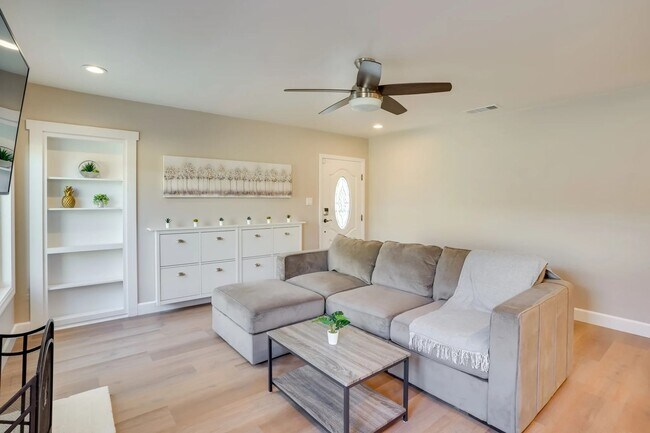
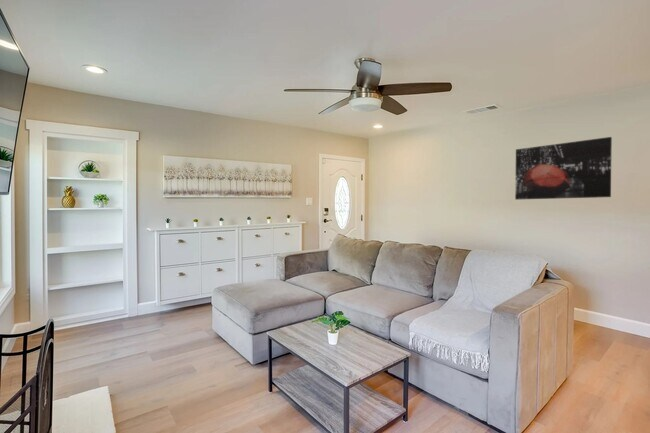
+ wall art (559, 171)
